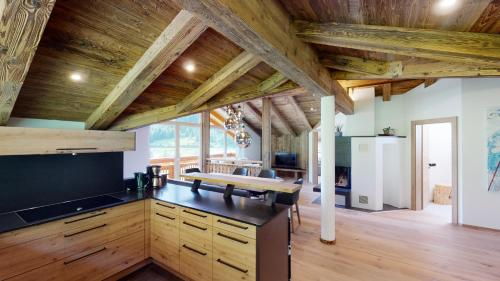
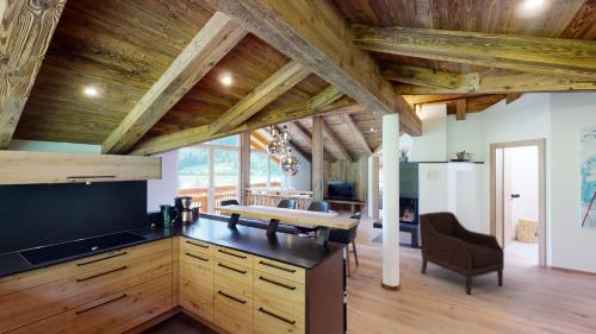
+ armchair (458, 247)
